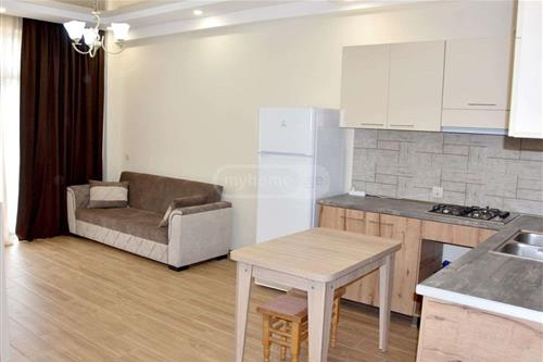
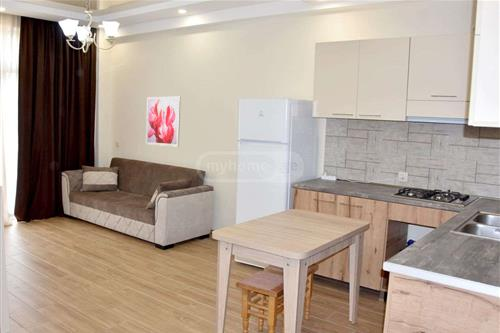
+ wall art (162, 121)
